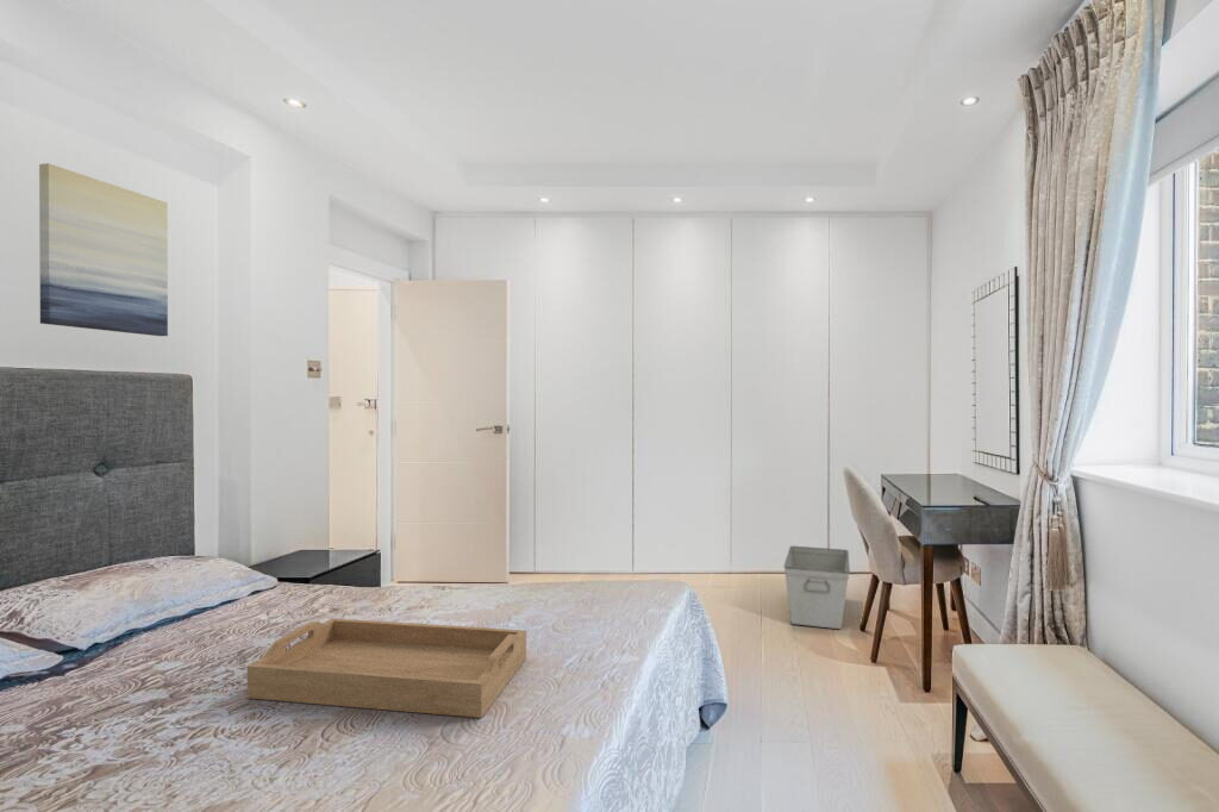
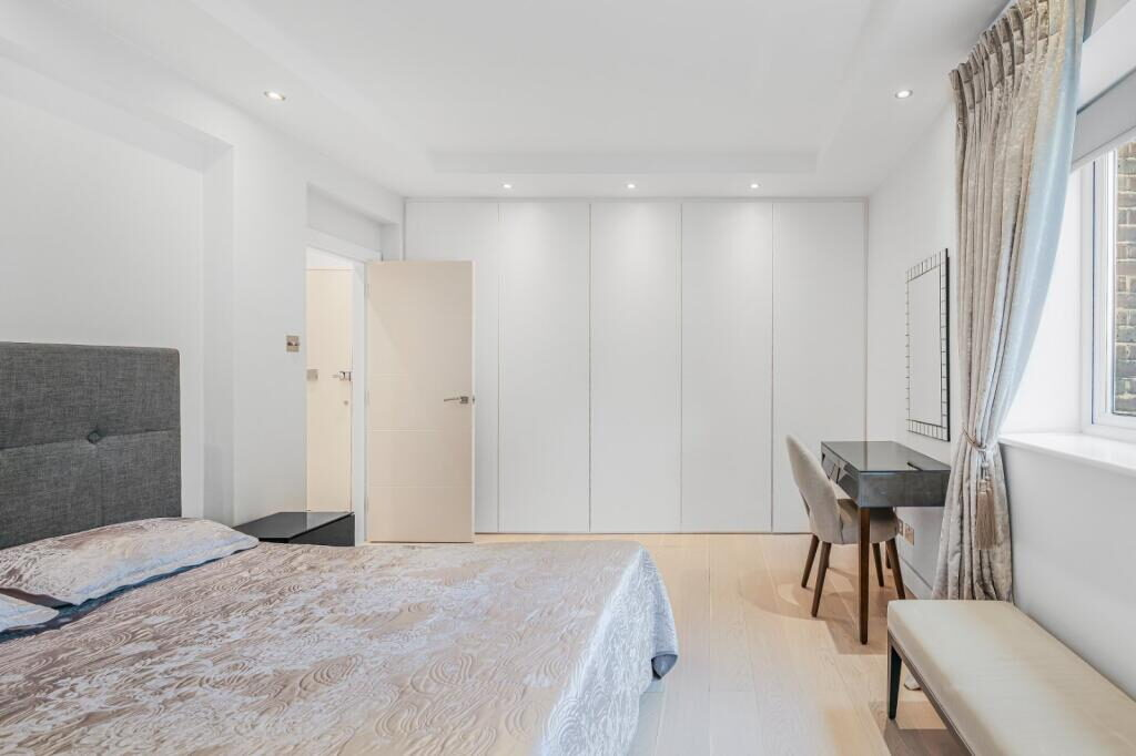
- wall art (108, 257)
- serving tray (396, 656)
- storage bin (817, 583)
